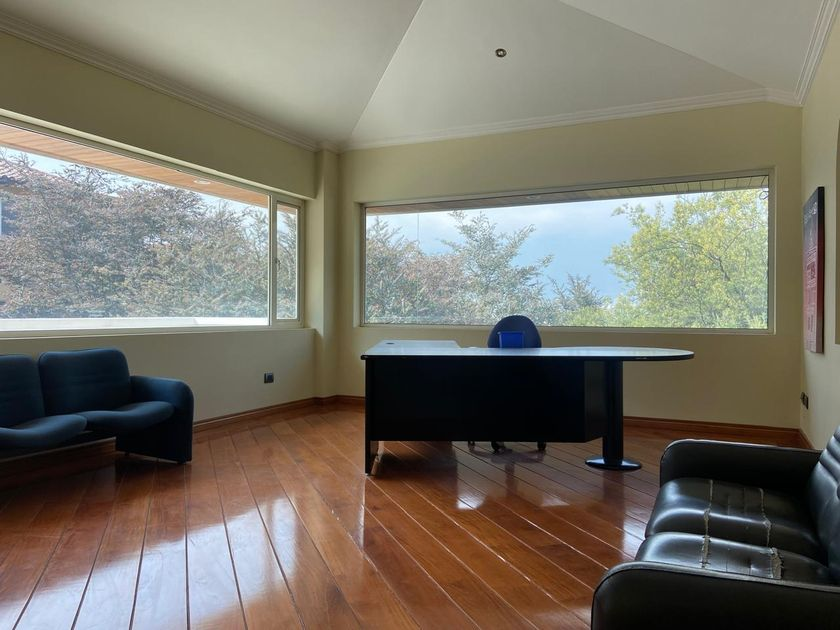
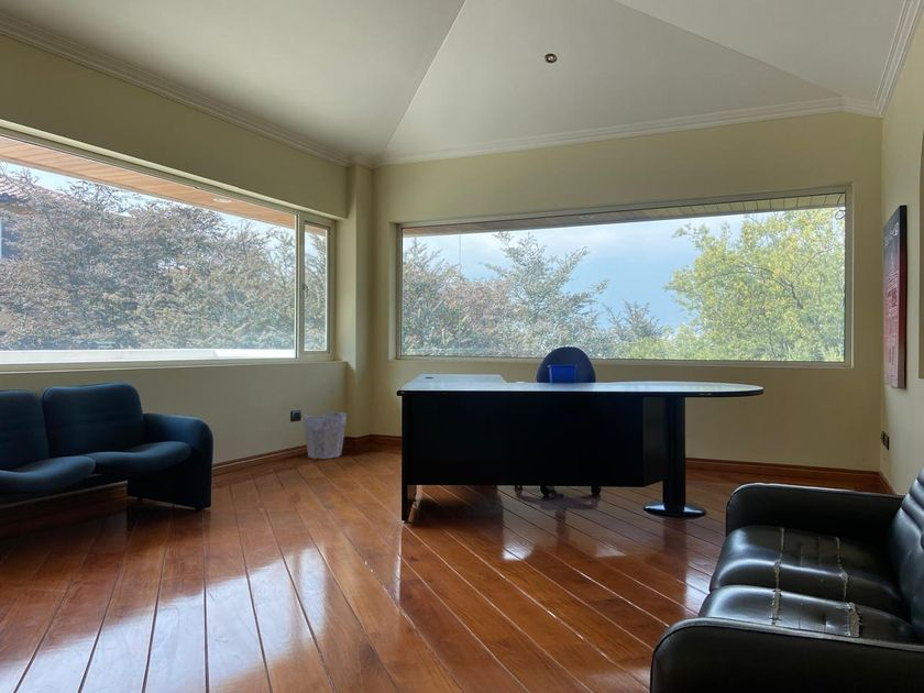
+ waste bin (324, 435)
